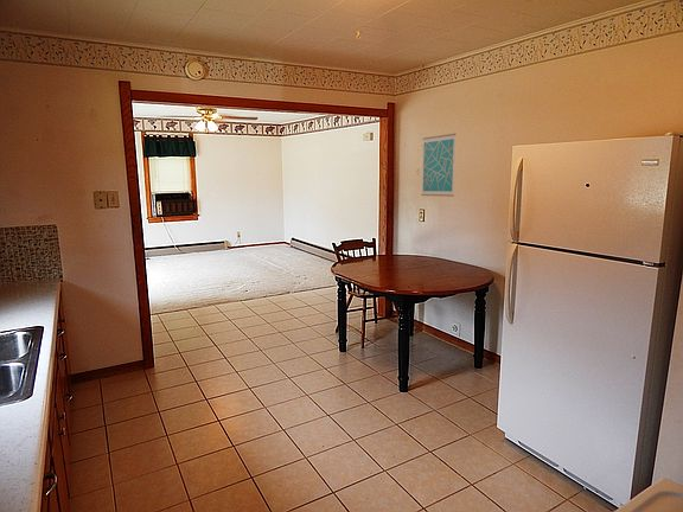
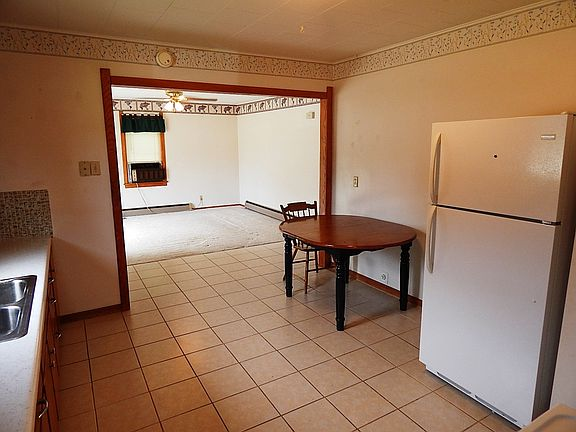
- wall art (438, 166)
